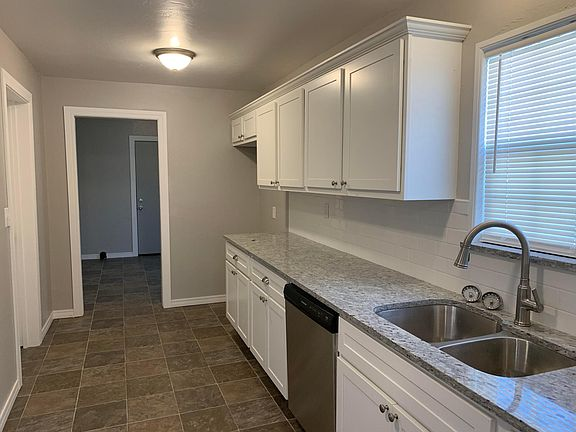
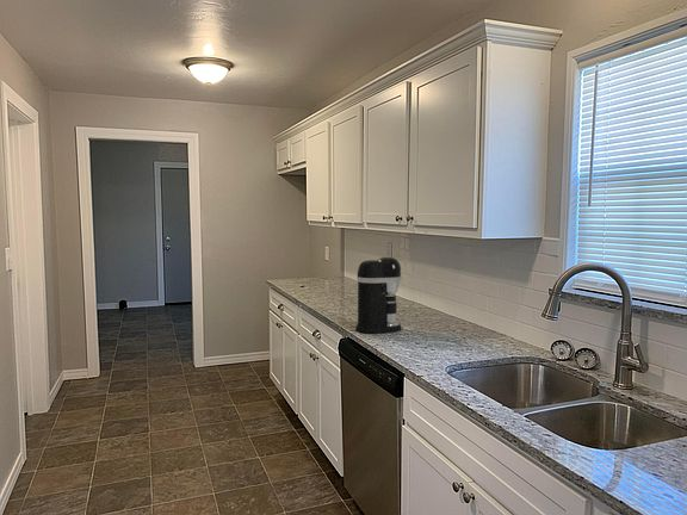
+ coffee maker (378, 293)
